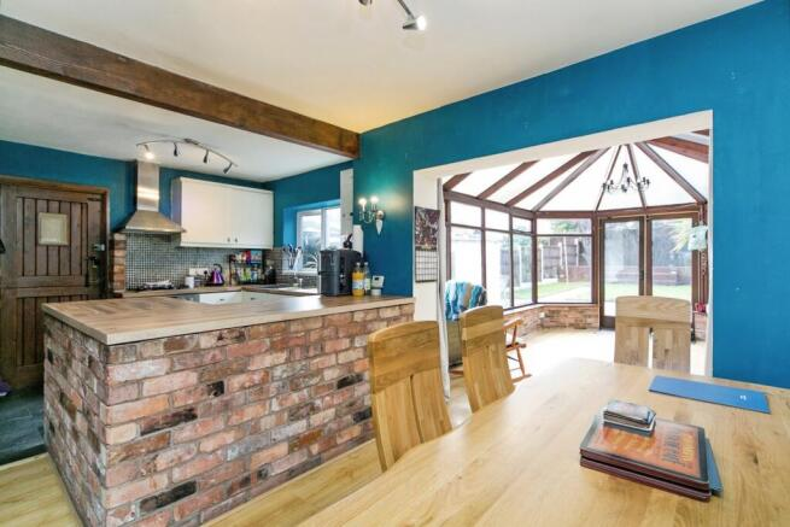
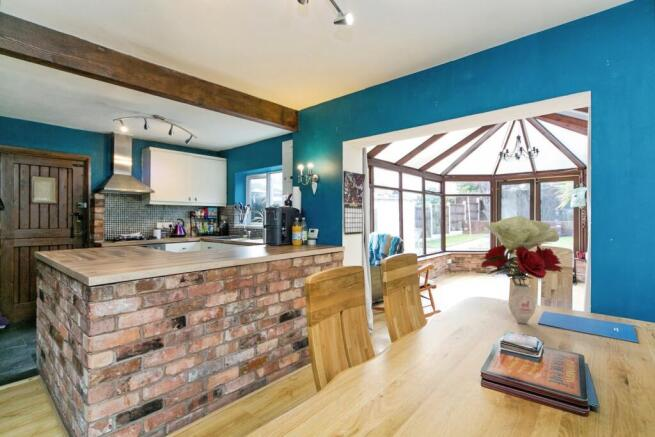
+ flower bouquet (516, 268)
